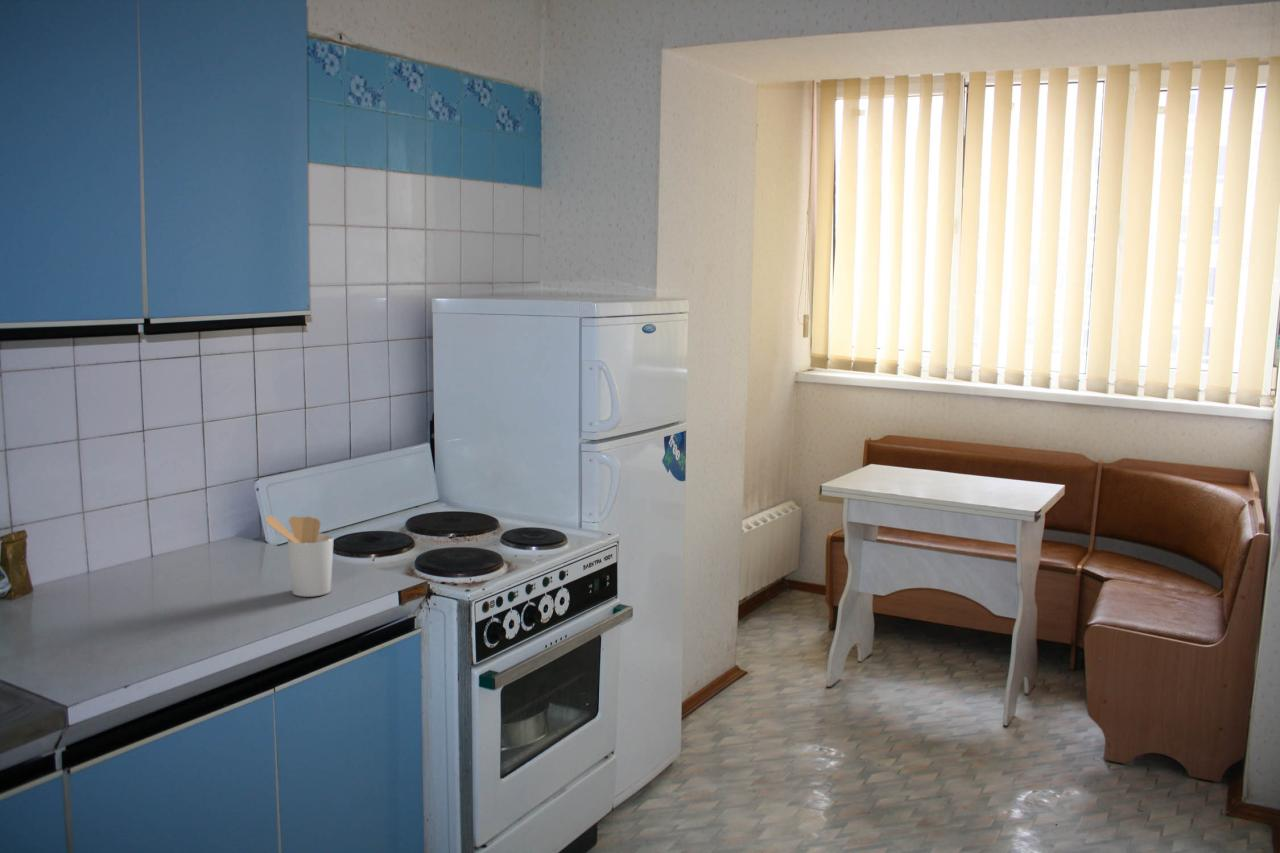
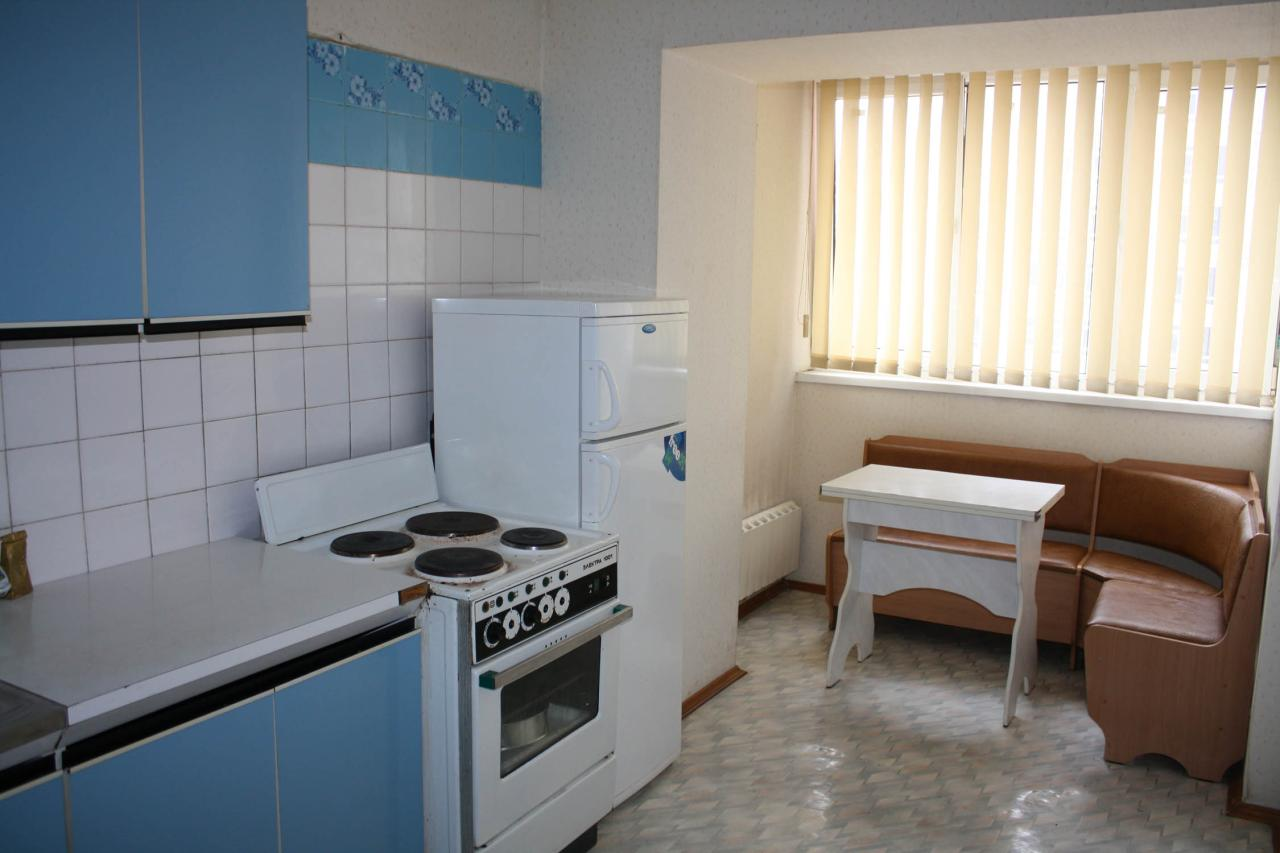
- utensil holder (298, 552)
